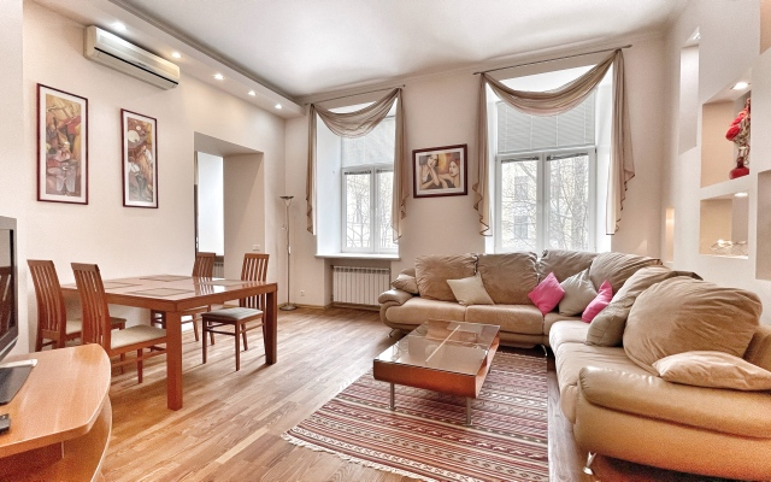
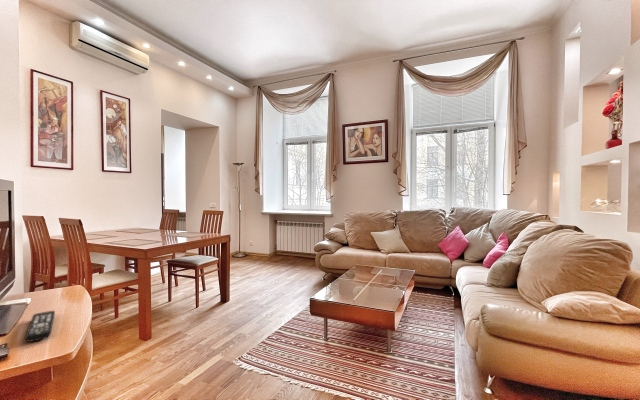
+ remote control (41, 324)
